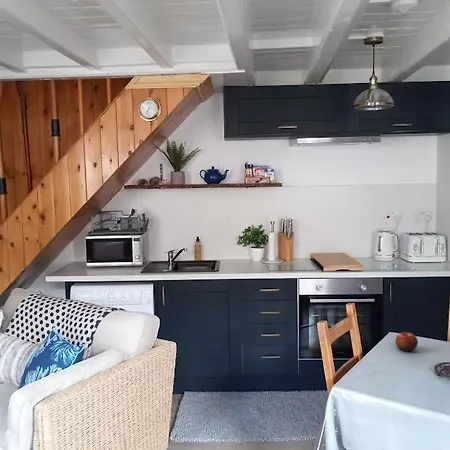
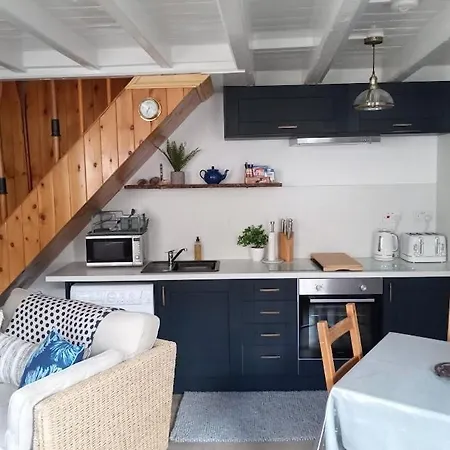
- apple (406, 340)
